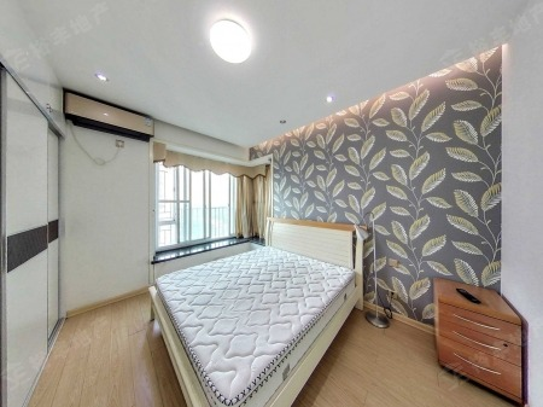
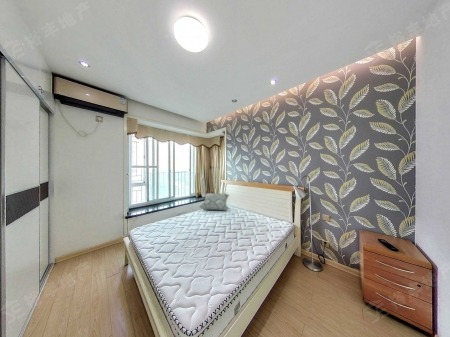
+ decorative pillow (215, 201)
